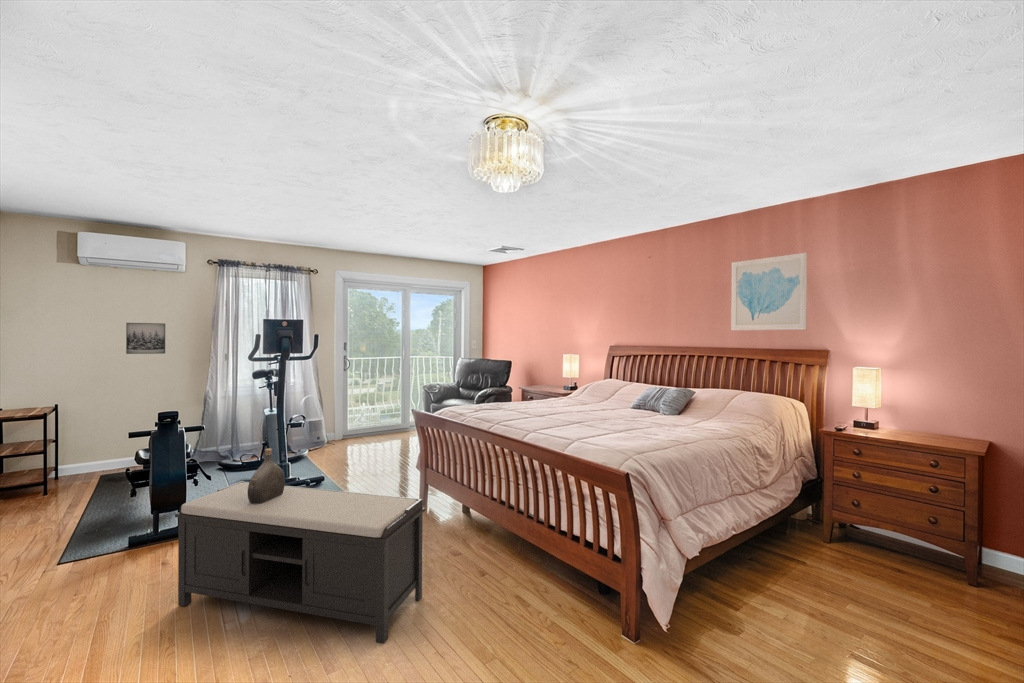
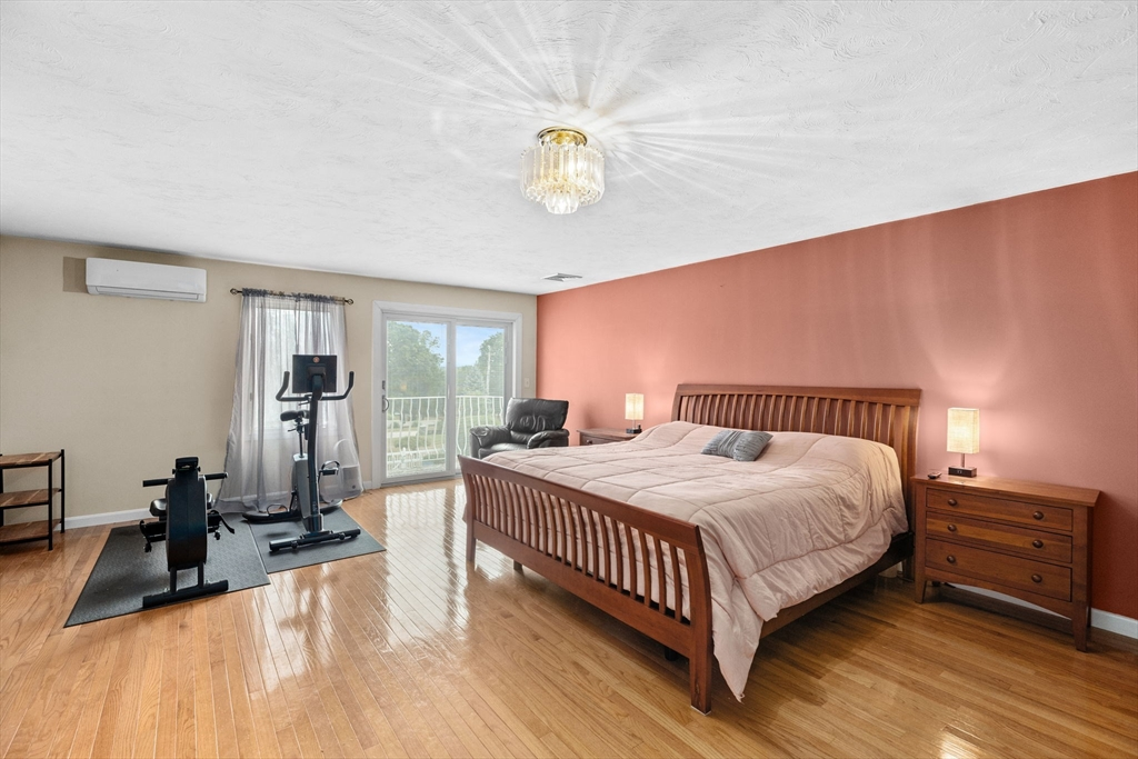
- wall art (766, 294)
- bench (302, 551)
- wall art (146, 338)
- water jug (267, 473)
